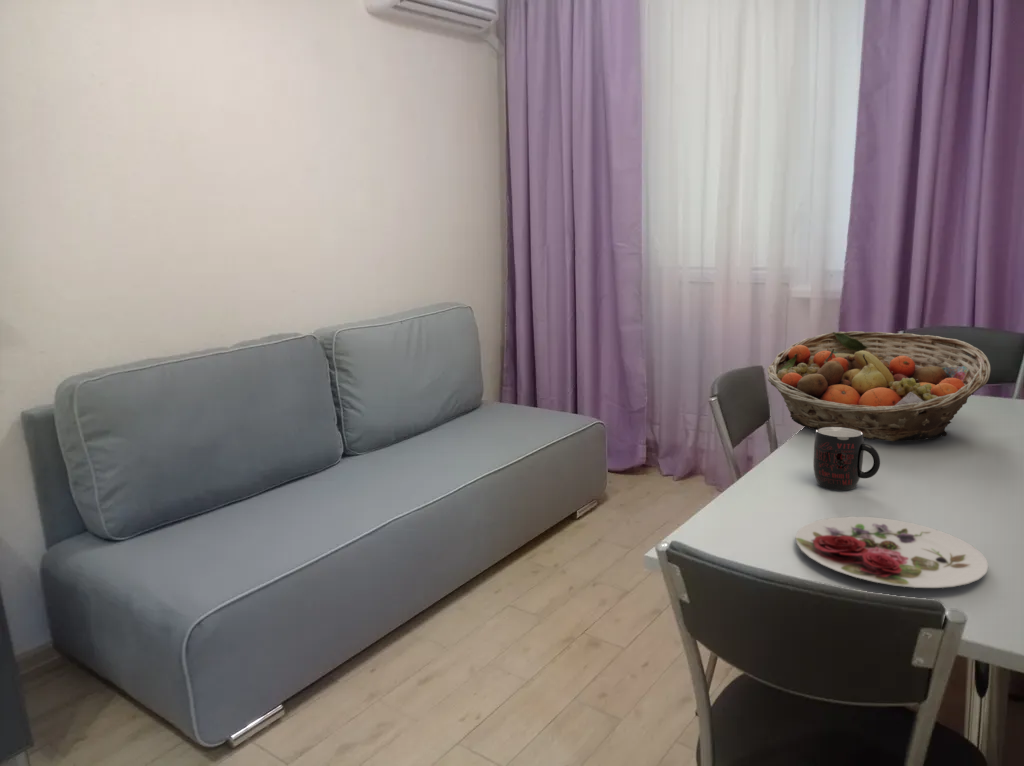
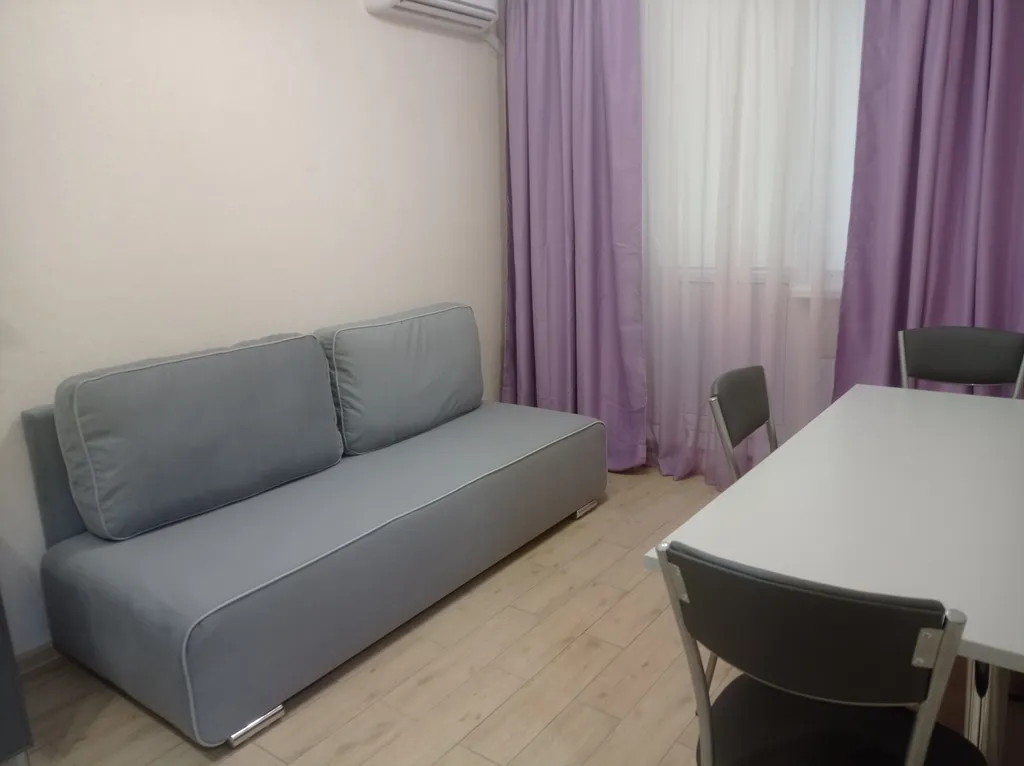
- mug (846, 459)
- fruit basket (870, 382)
- plate (887, 547)
